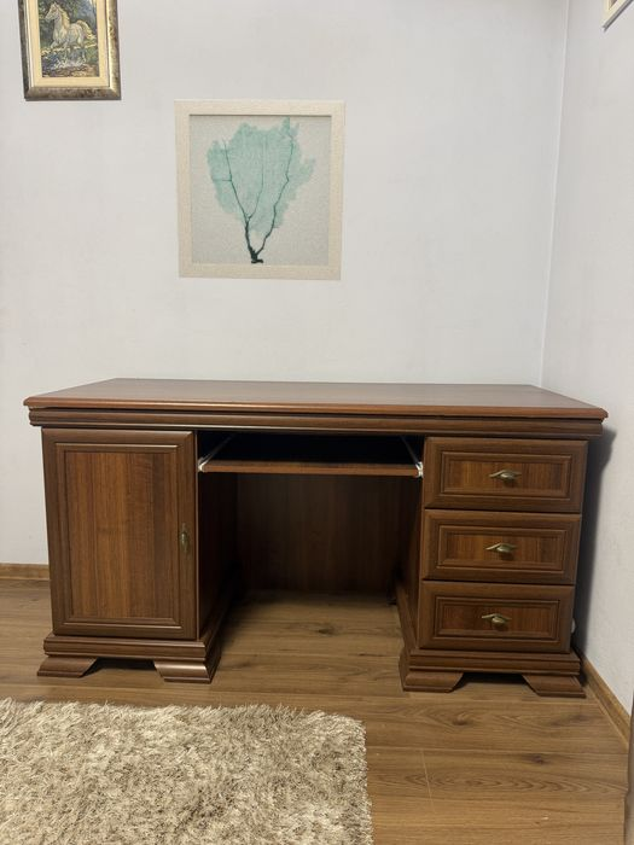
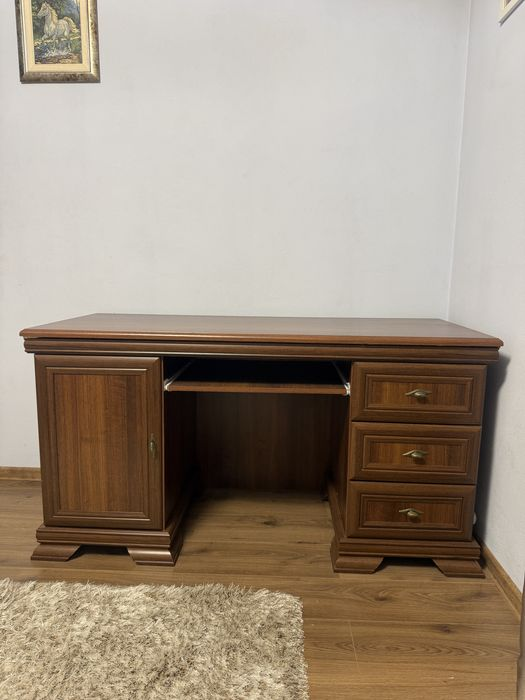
- wall art (258, 192)
